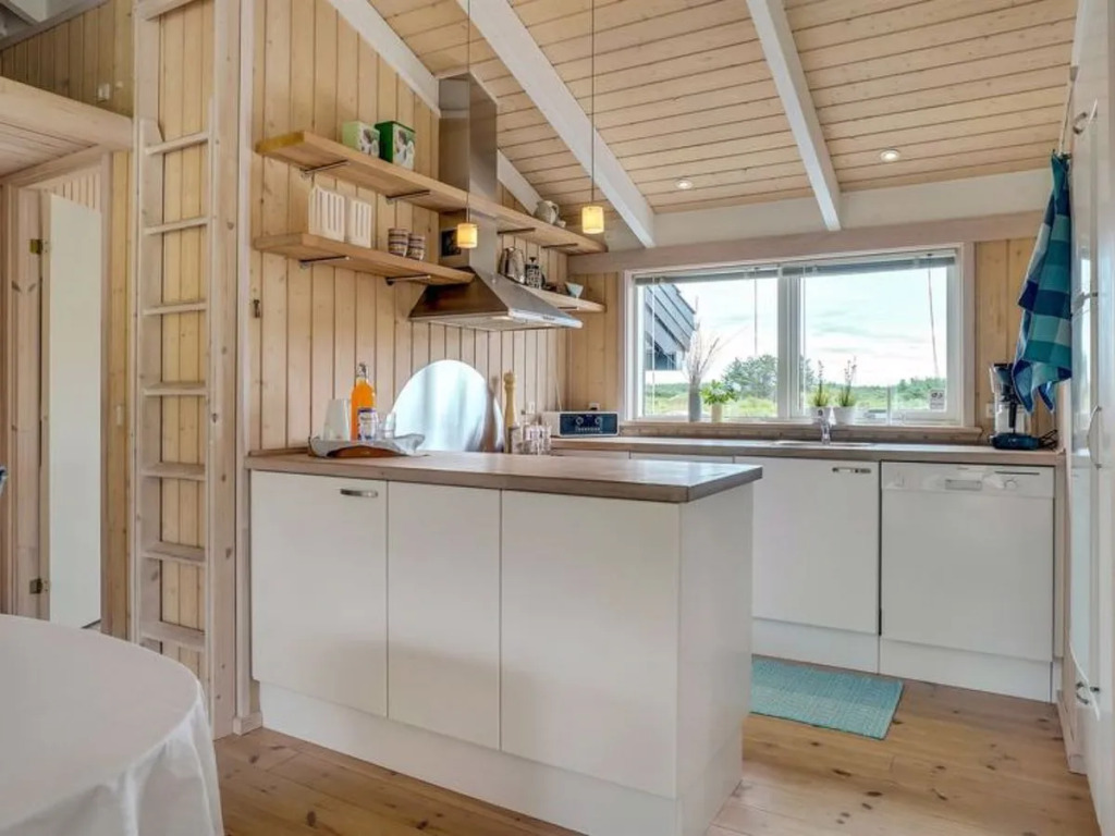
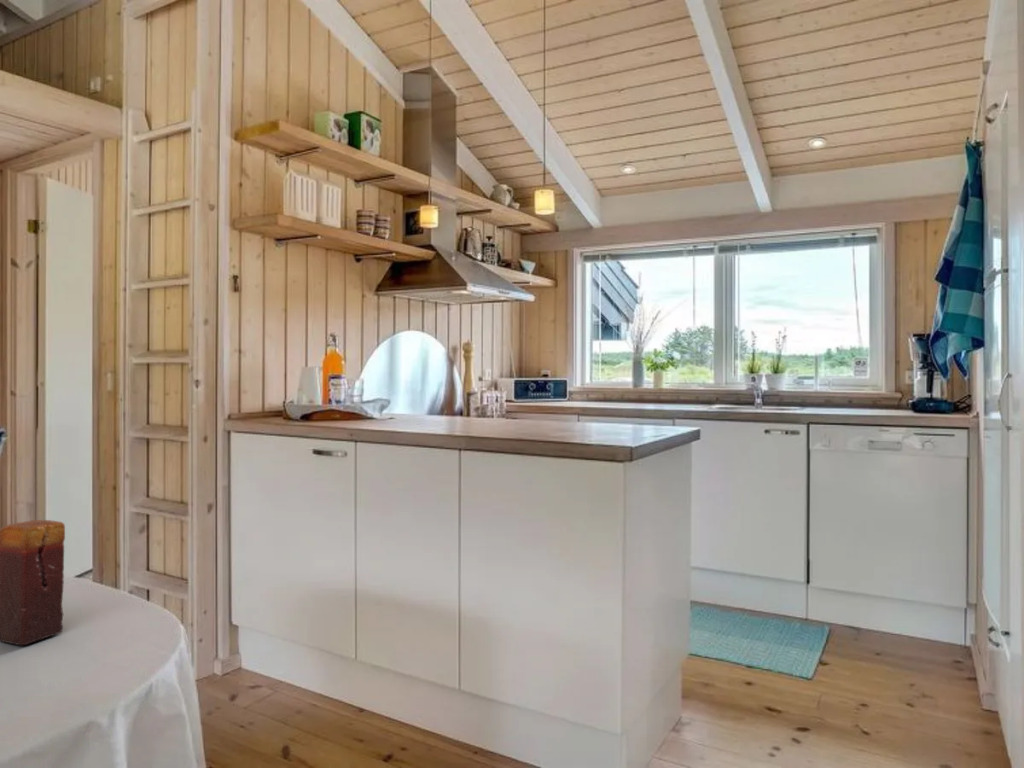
+ candle (31, 579)
